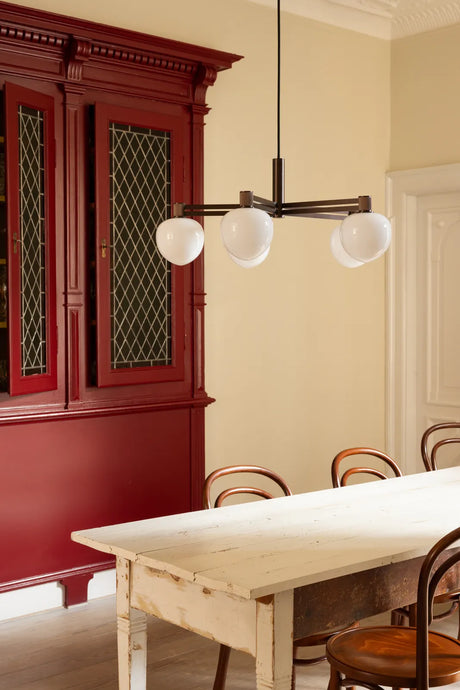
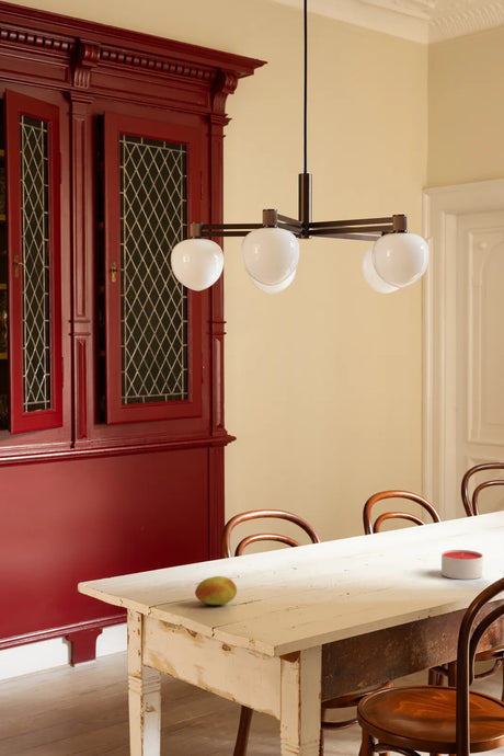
+ fruit (216, 589)
+ candle (461, 563)
